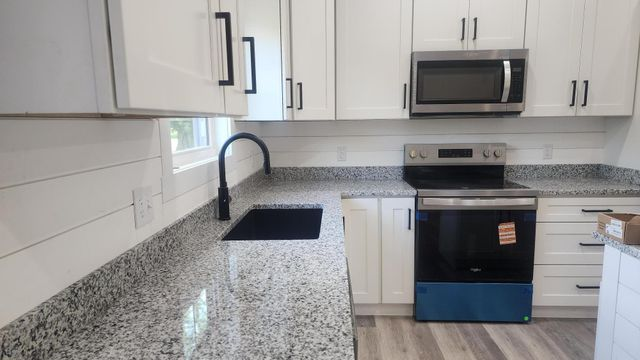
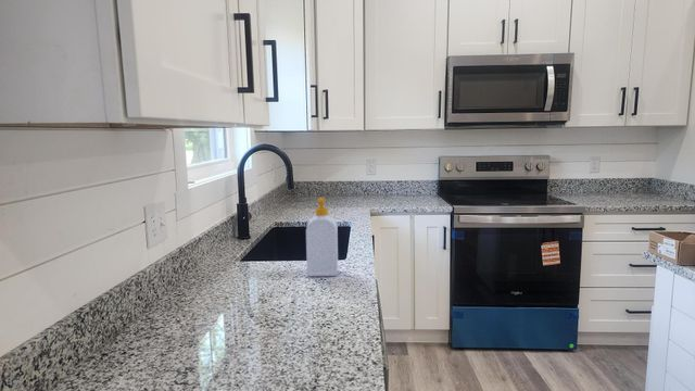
+ soap bottle (321, 236)
